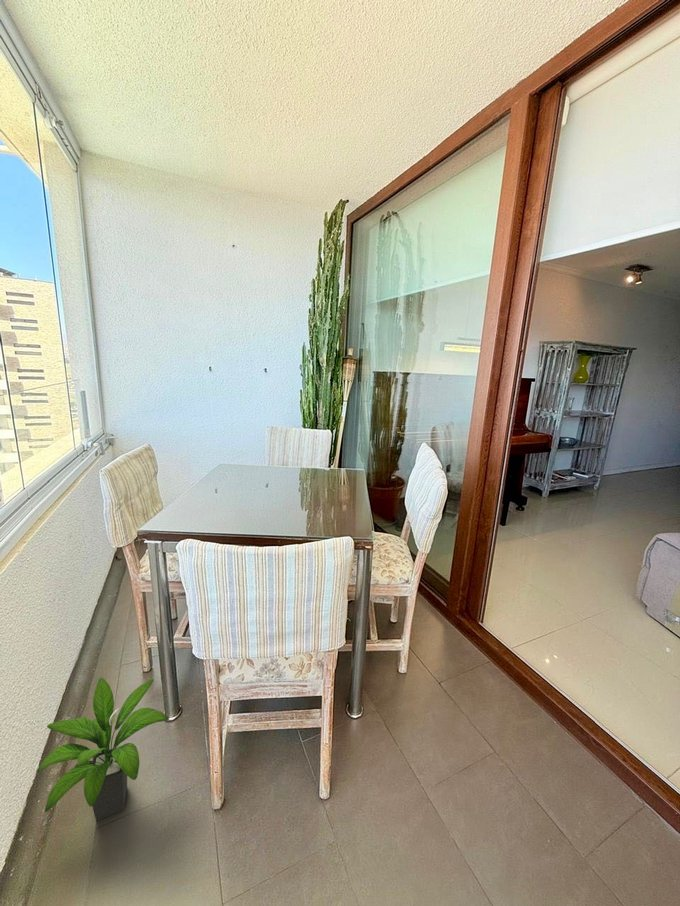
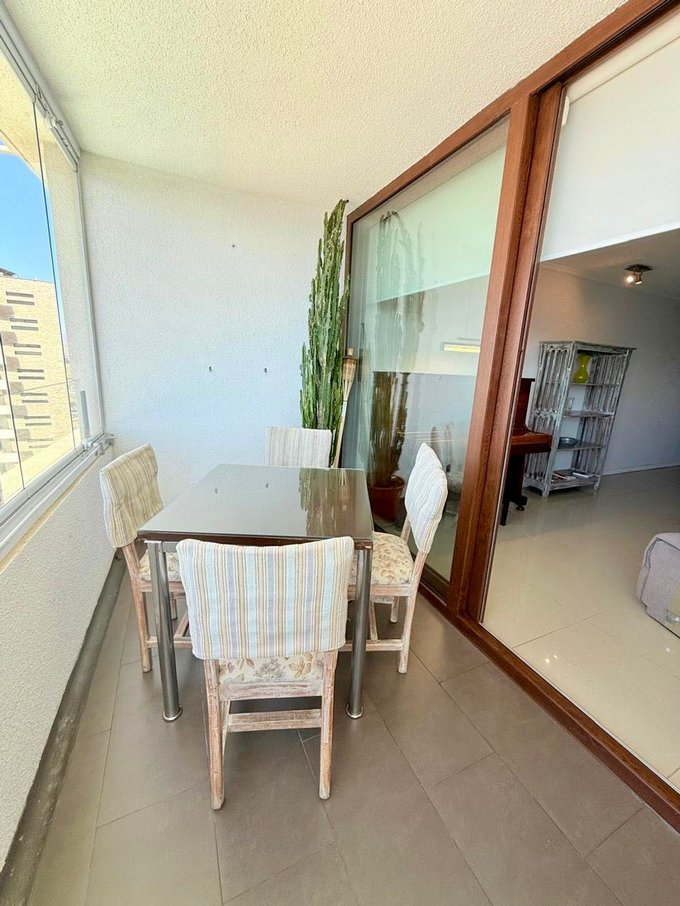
- potted plant (107, 758)
